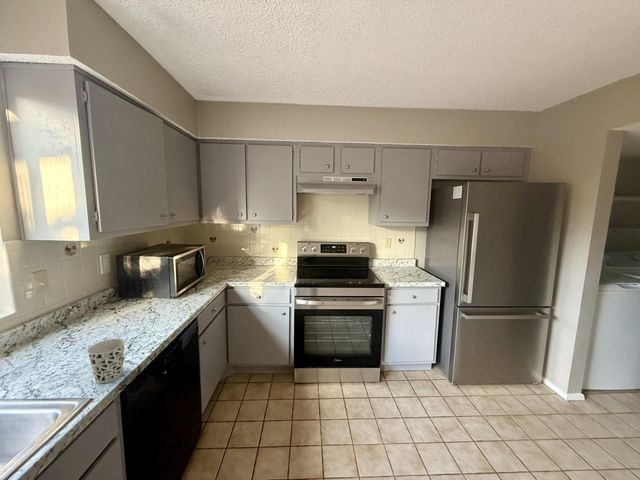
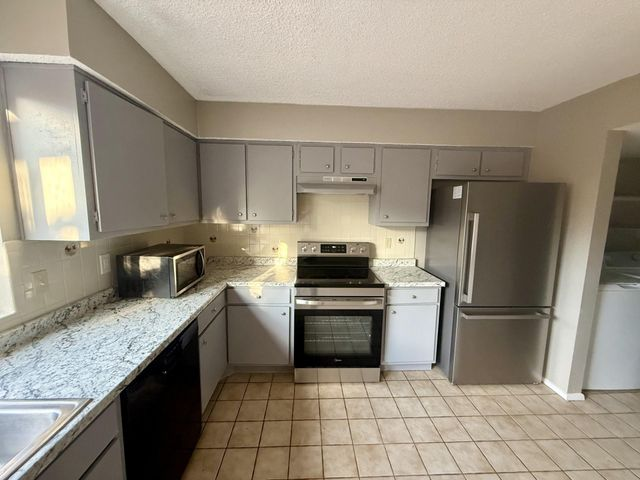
- cup (108, 361)
